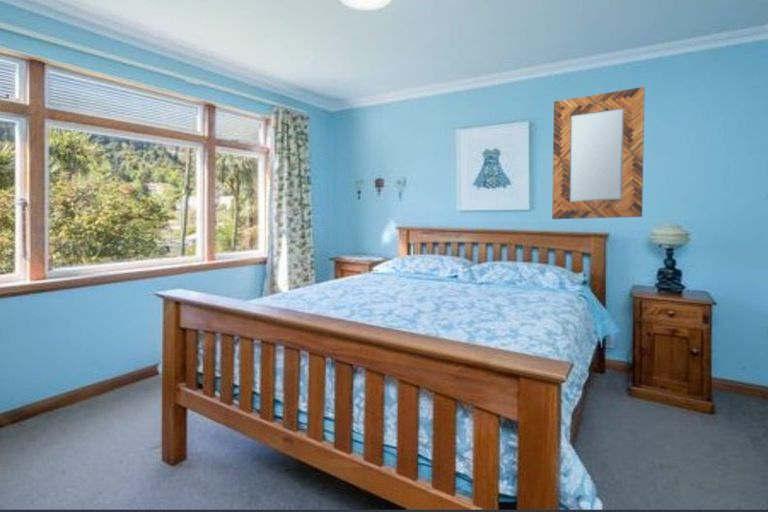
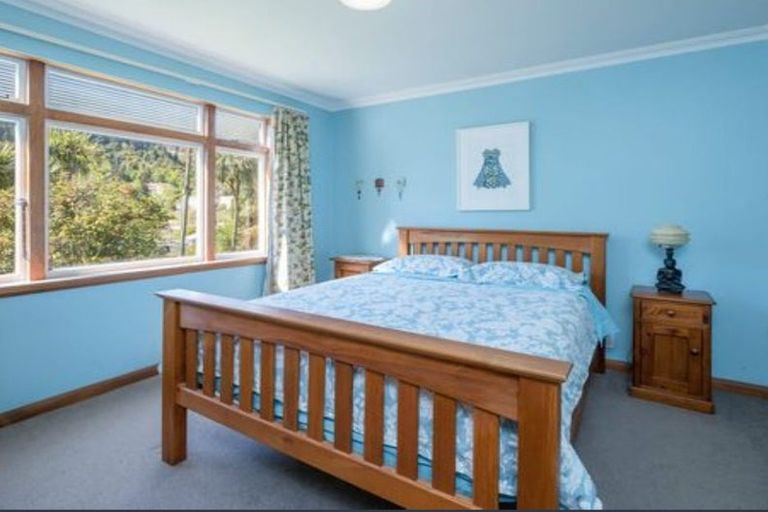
- home mirror (596, 156)
